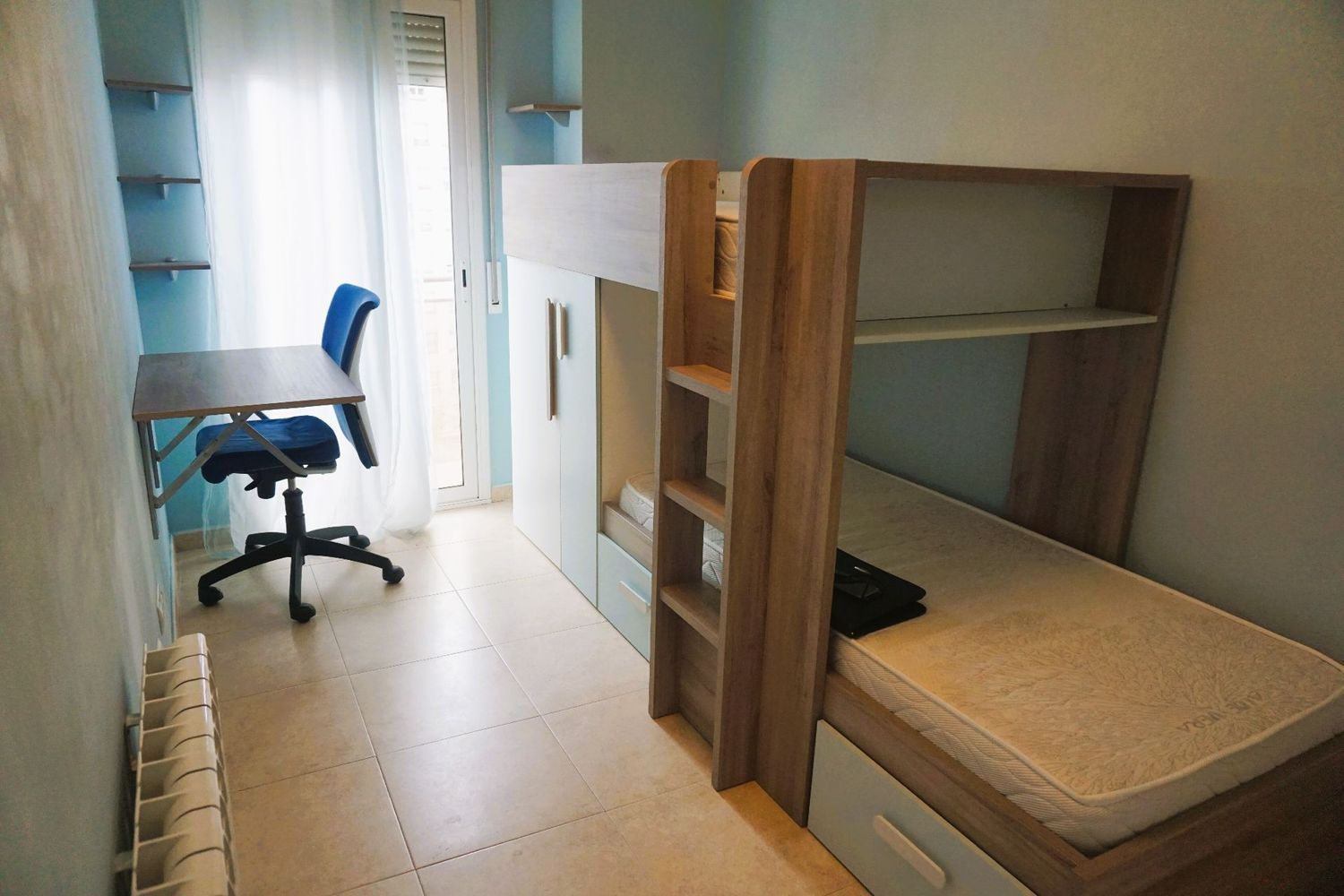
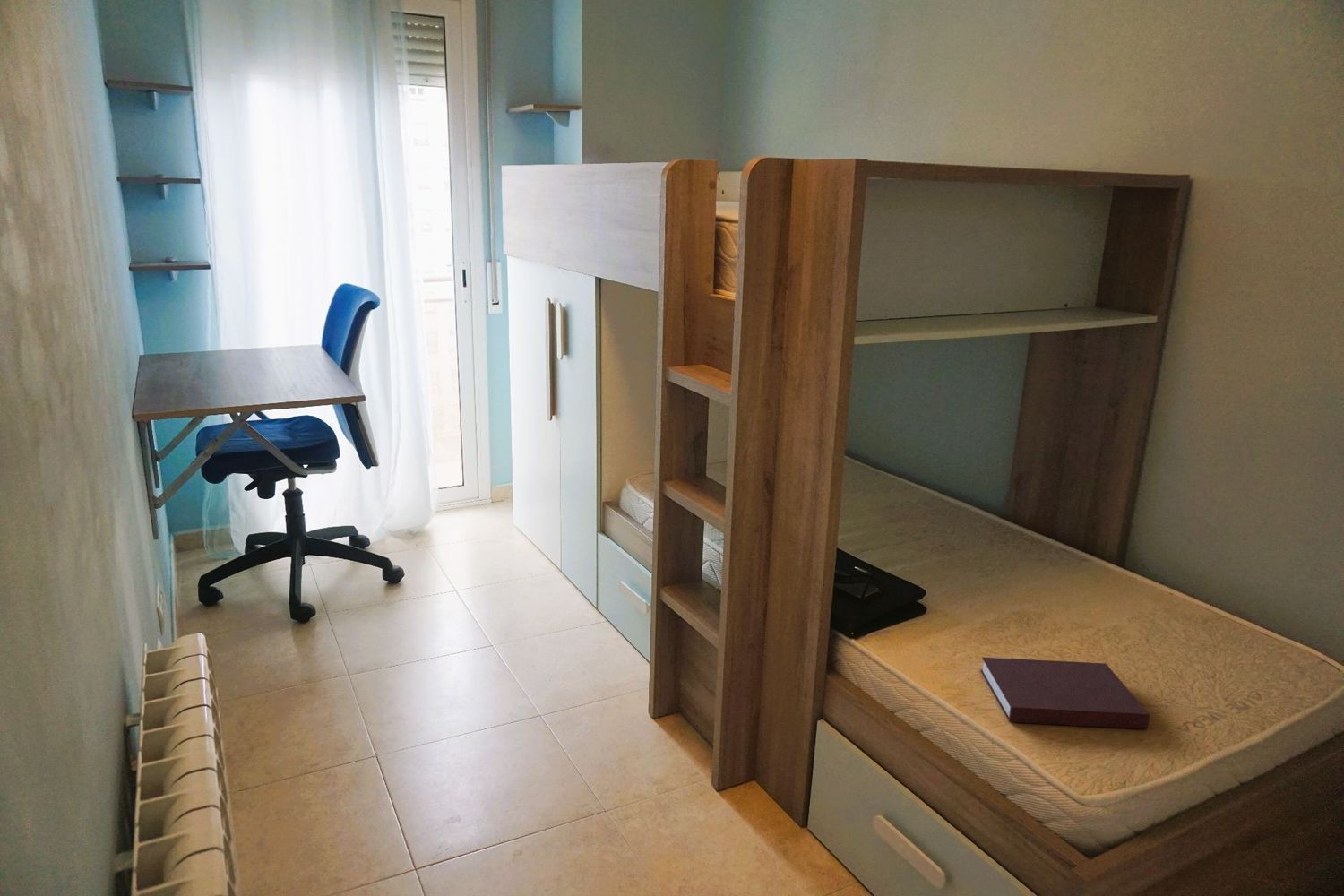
+ notebook (1060, 691)
